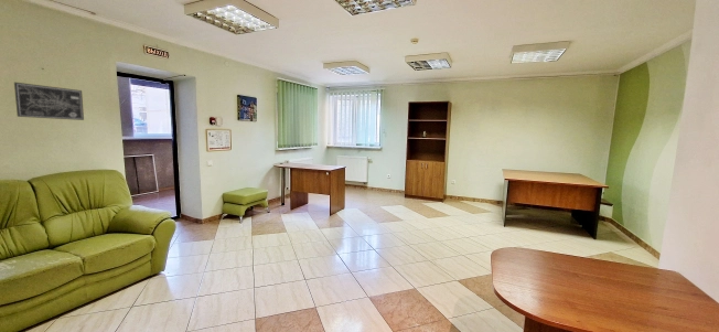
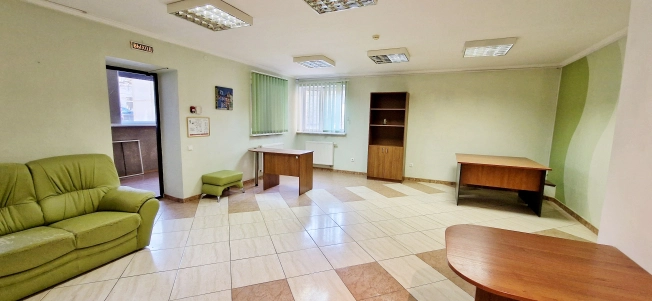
- wall art (51, 103)
